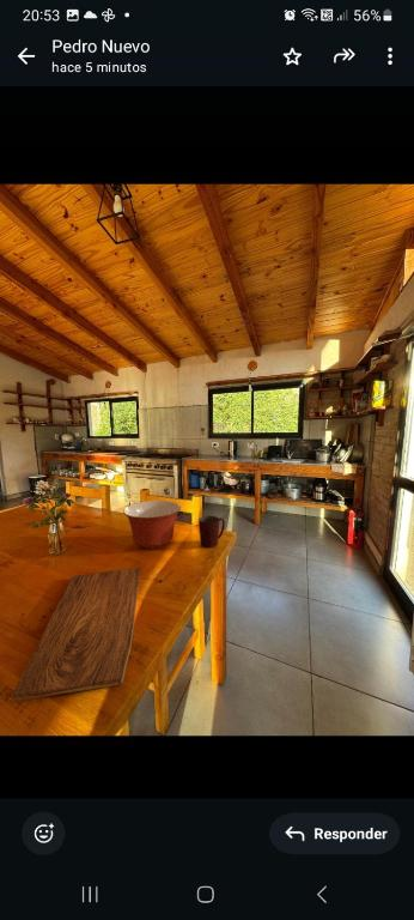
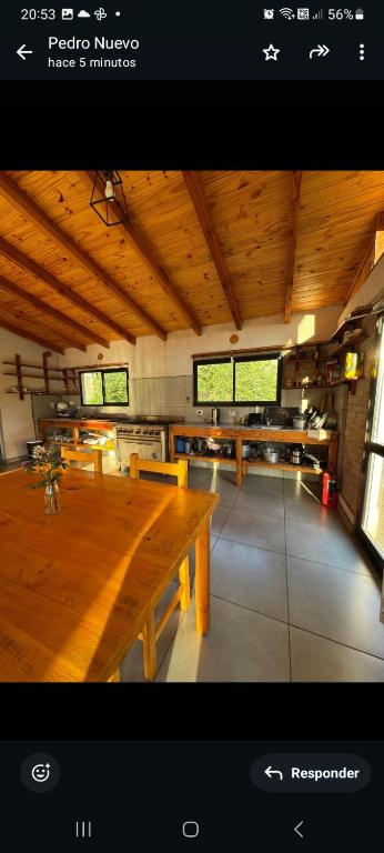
- mug (212, 531)
- mixing bowl (153, 525)
- cutting board (95, 615)
